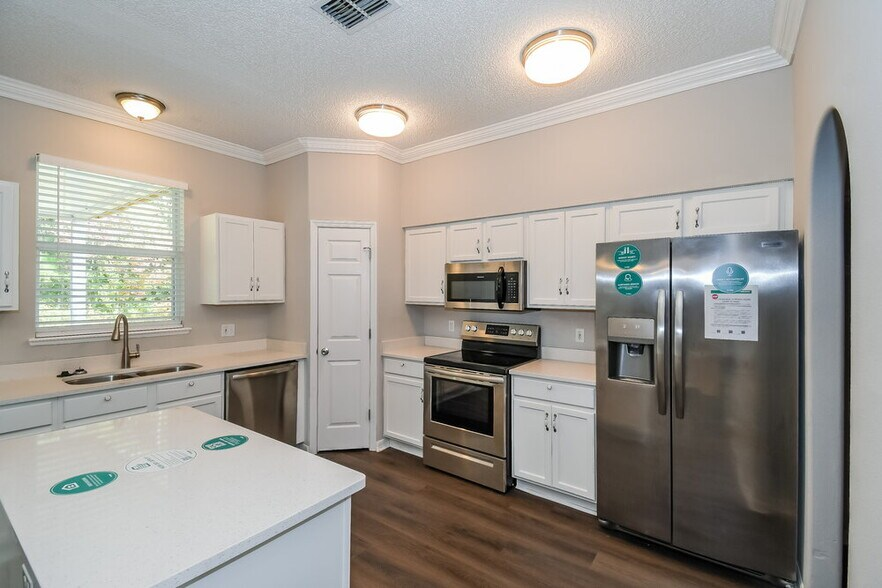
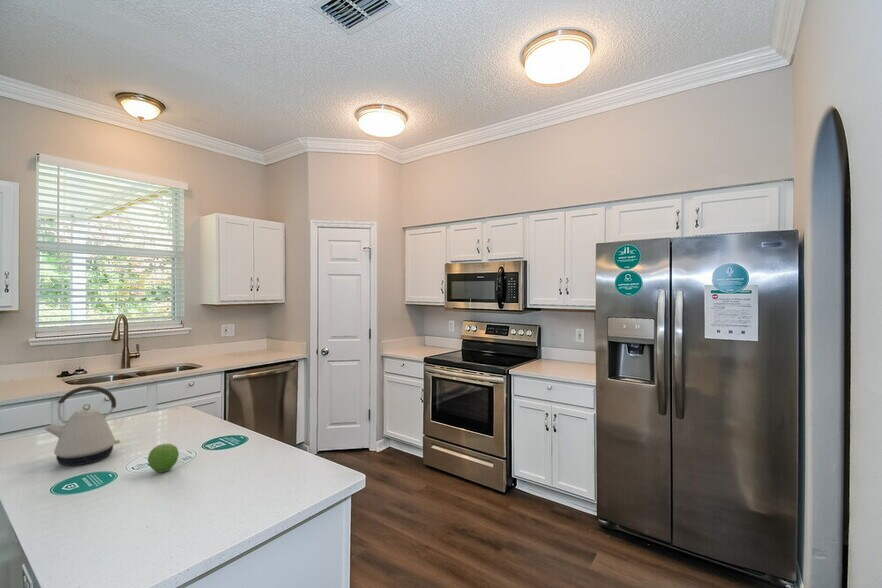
+ fruit (163, 458)
+ kettle (83, 422)
